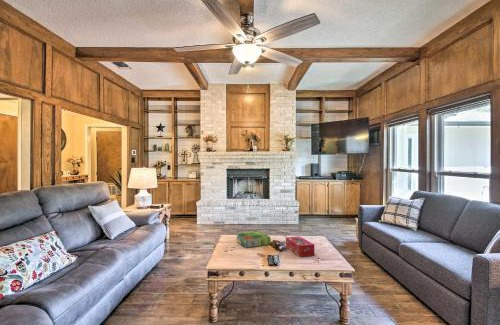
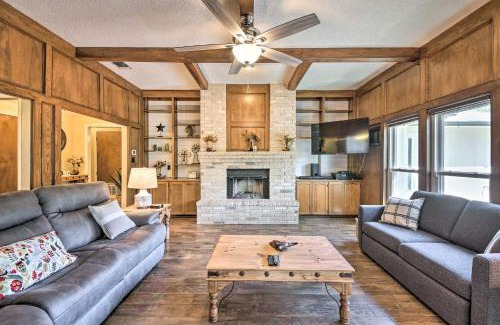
- tissue box (299, 245)
- board game (252, 238)
